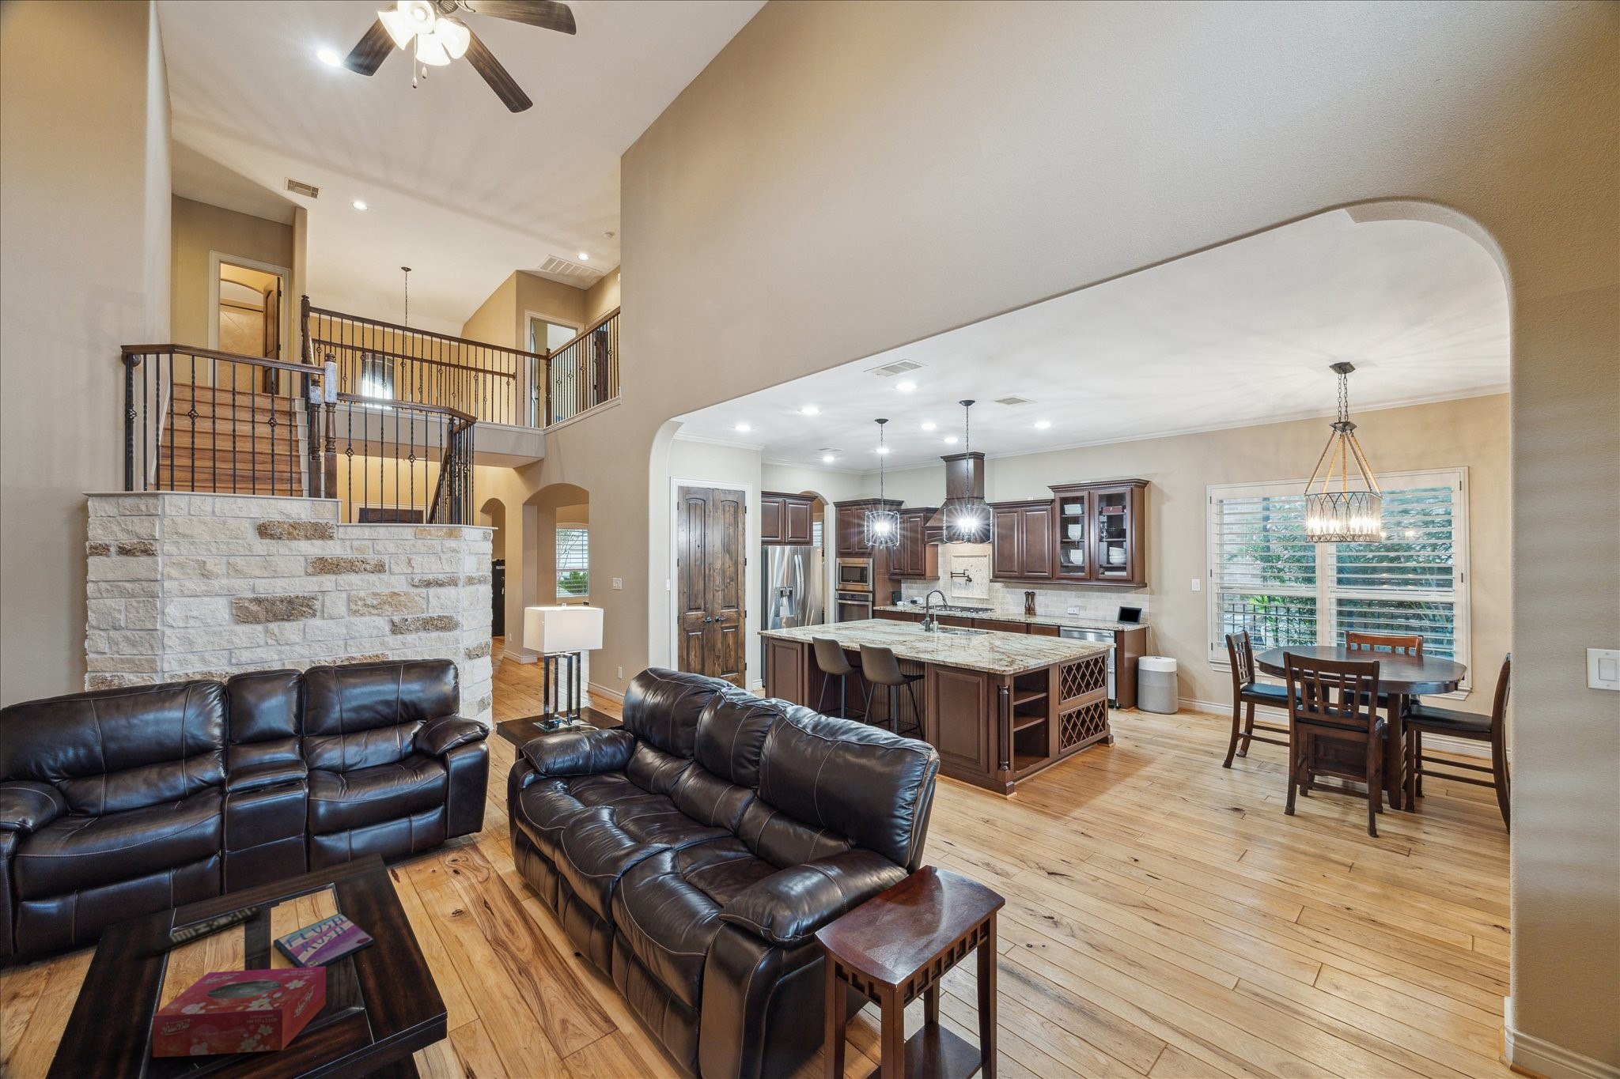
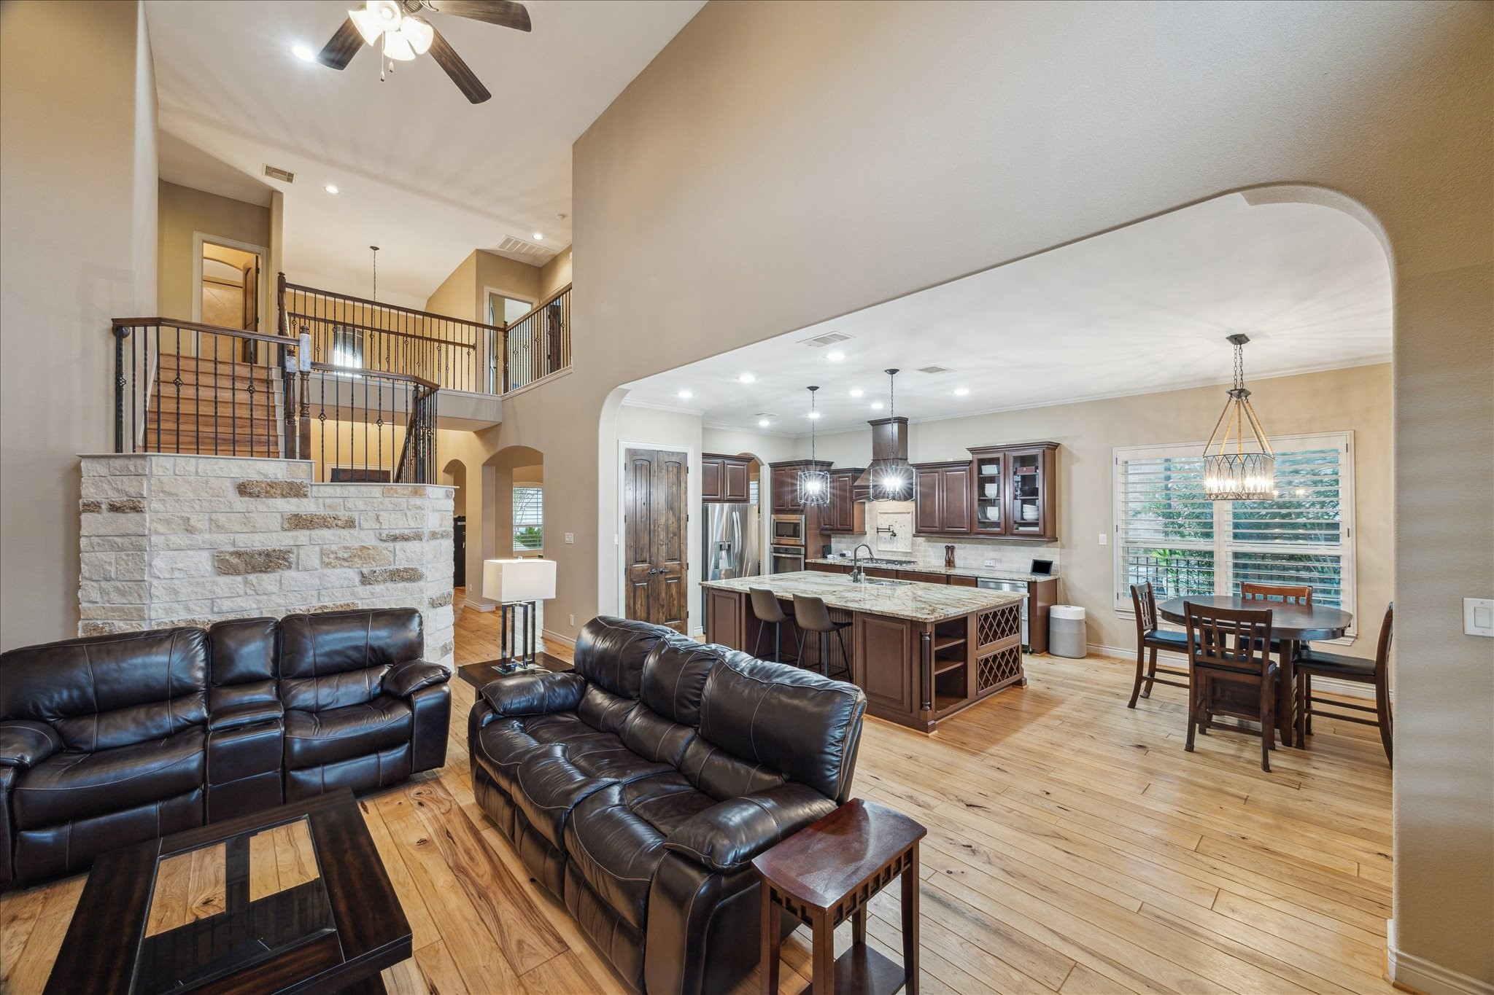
- tissue box (243, 1009)
- video game case (324, 942)
- remote control (208, 928)
